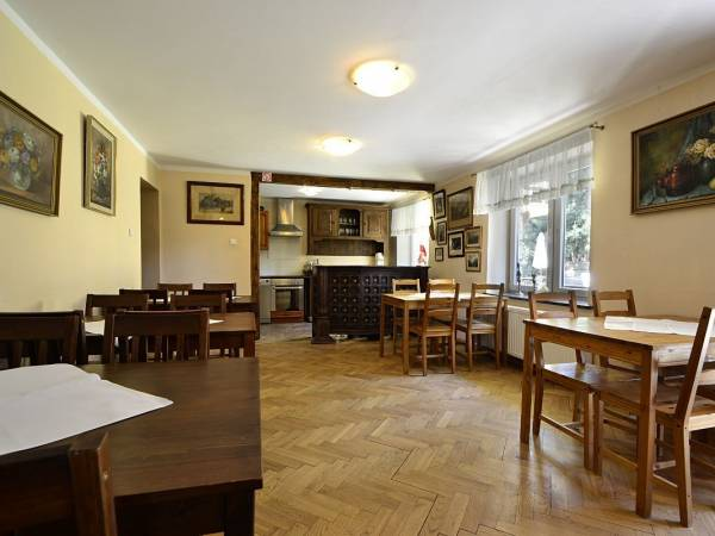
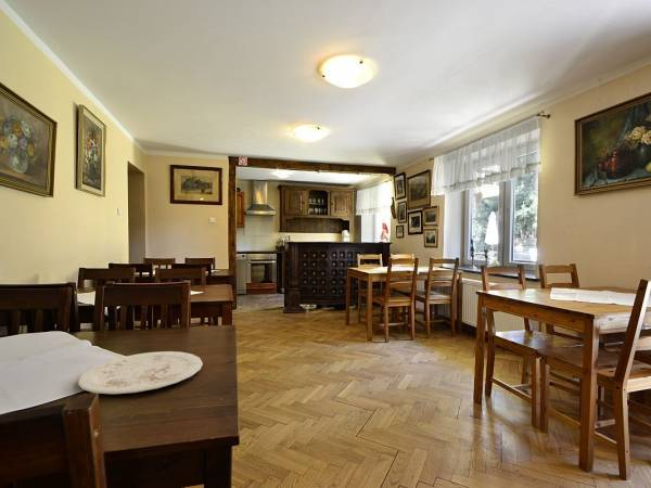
+ plate (144, 371)
